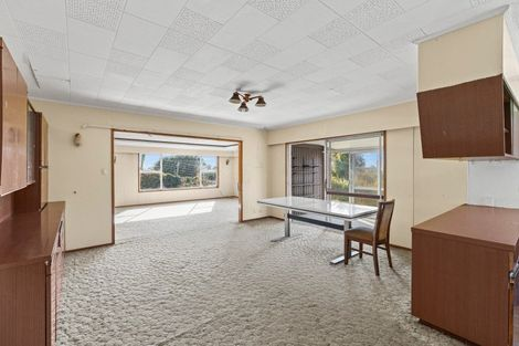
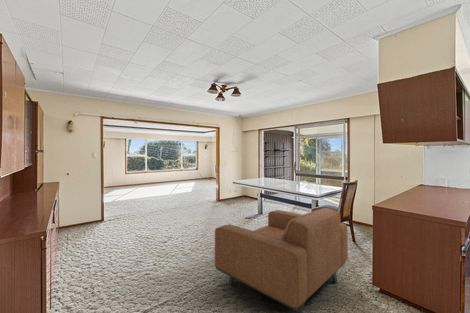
+ chair (282, 244)
